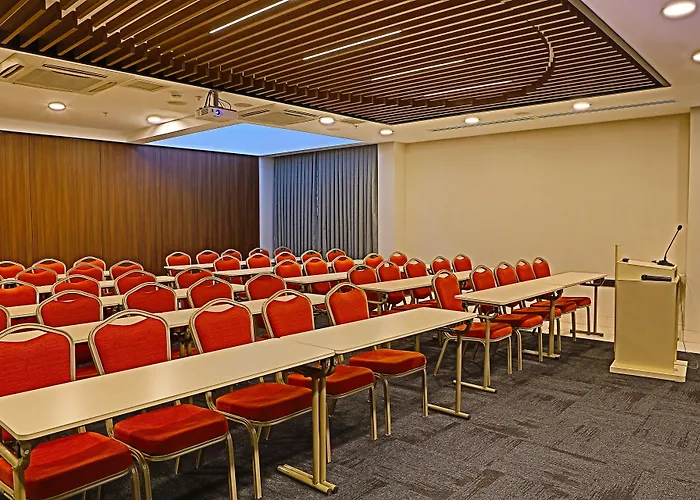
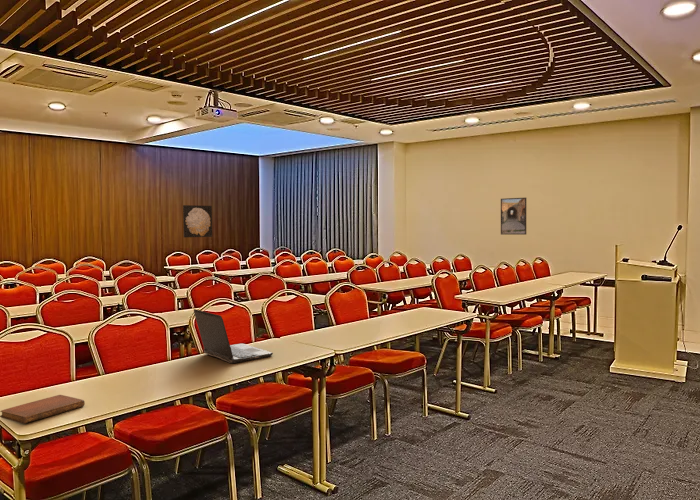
+ wall art (197, 221)
+ notebook (43, 408)
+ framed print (513, 216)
+ laptop computer (226, 333)
